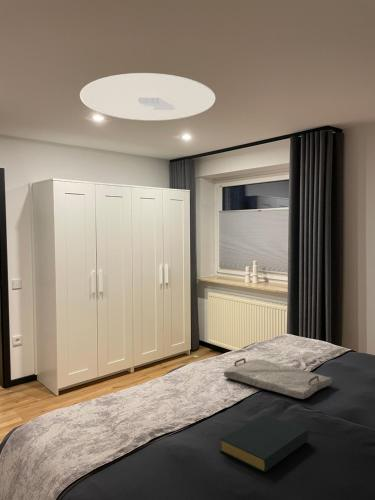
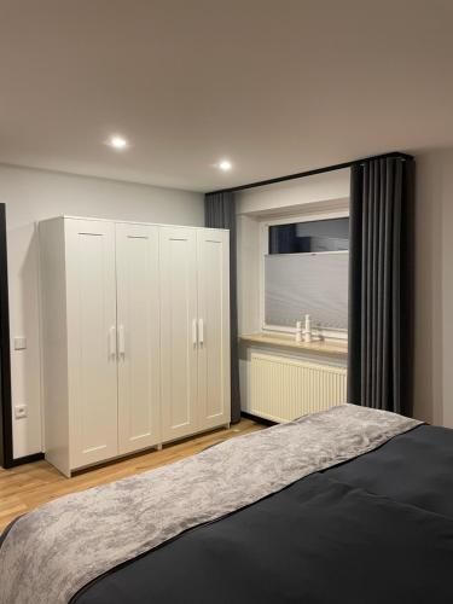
- hardback book (264, 440)
- ceiling lamp (148, 94)
- serving tray (278, 373)
